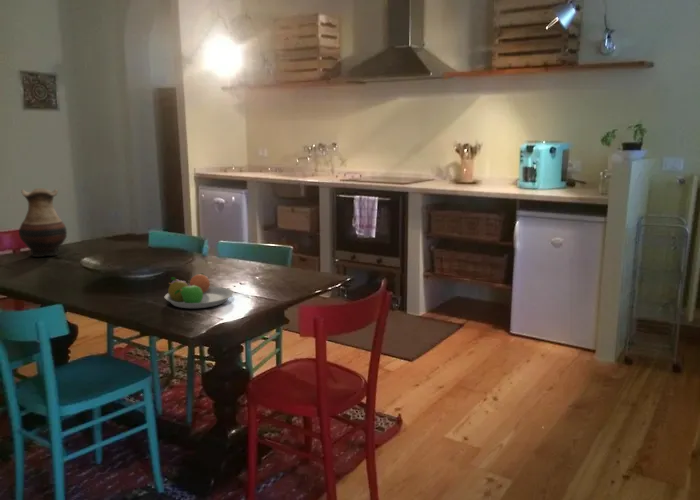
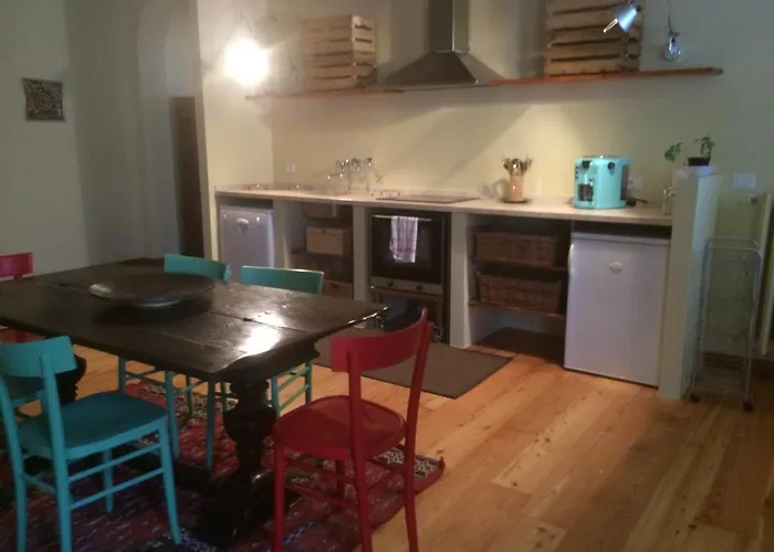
- vase (42, 222)
- fruit bowl (196, 288)
